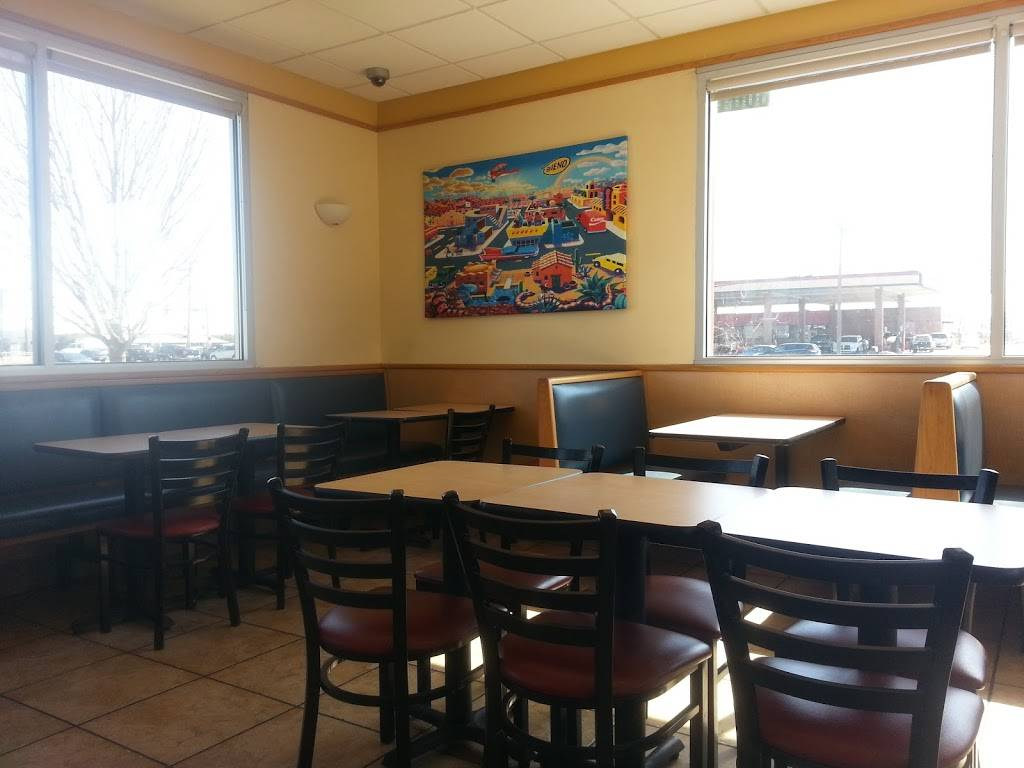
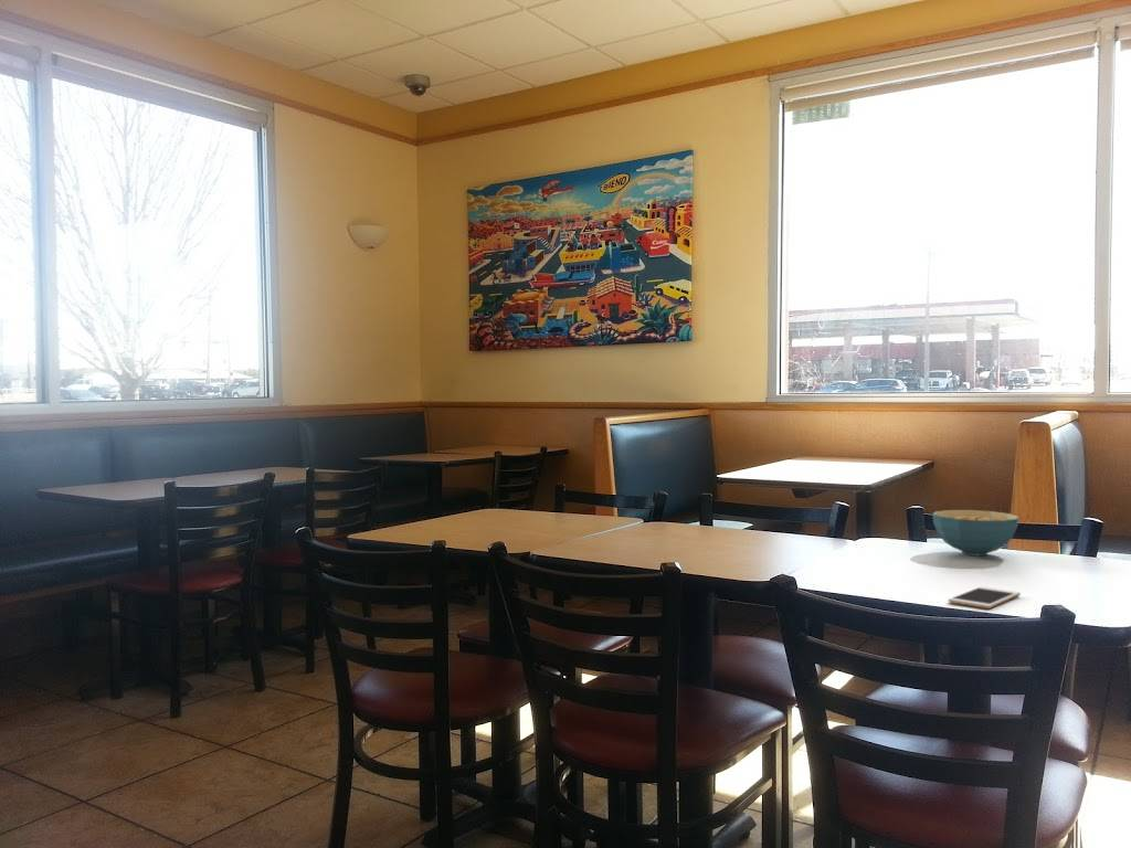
+ cereal bowl (974, 533)
+ cell phone (984, 596)
